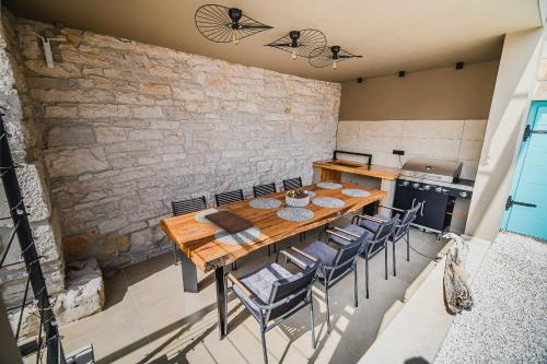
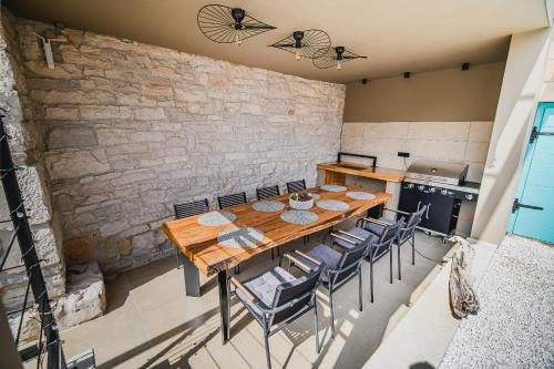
- cutting board (229, 220)
